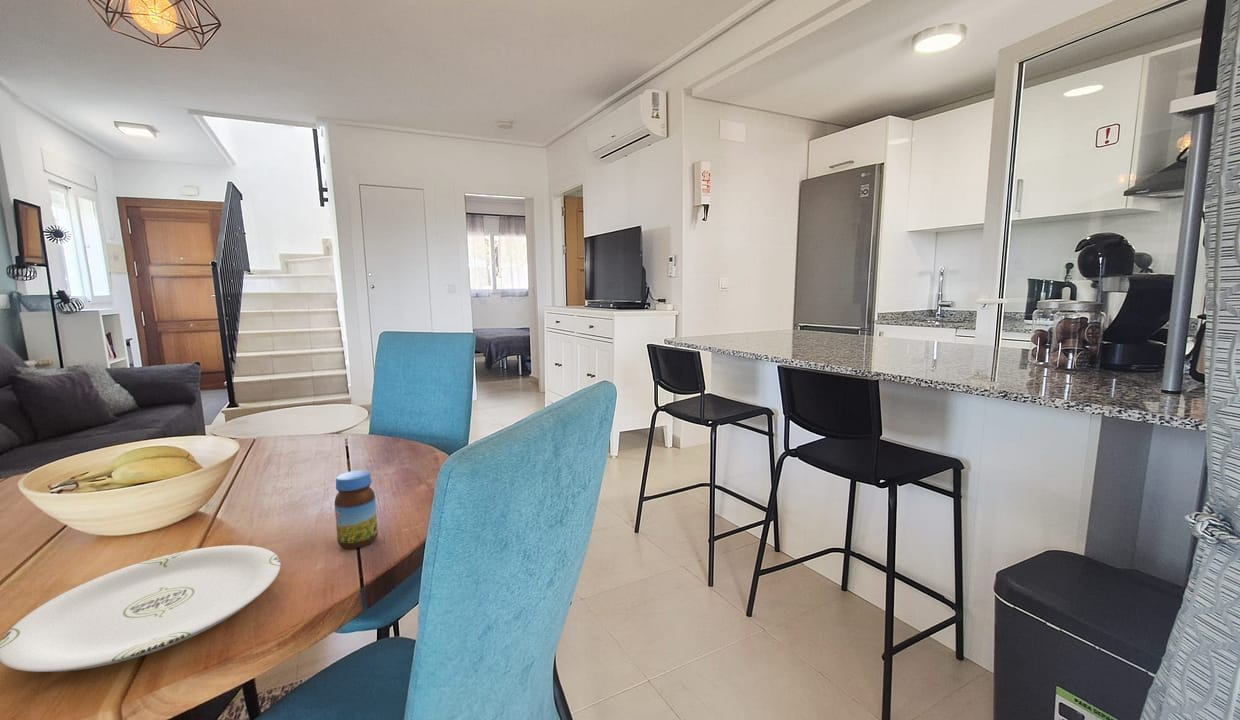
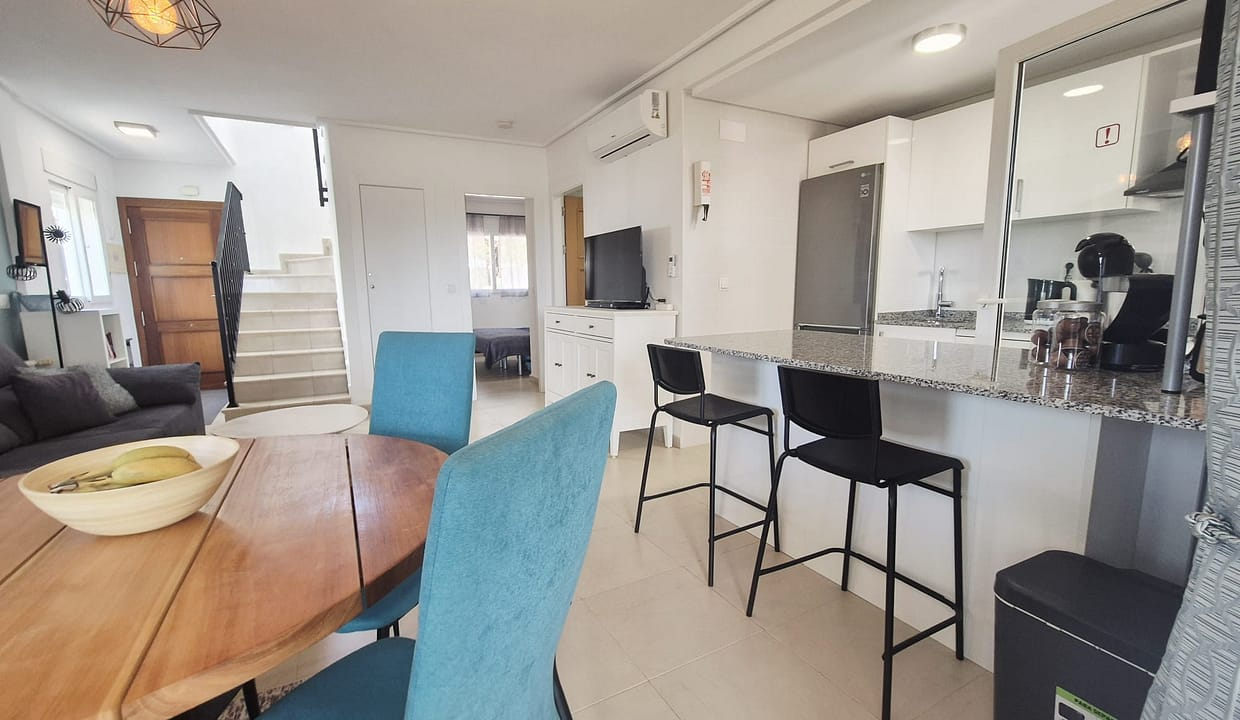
- jar (355, 507)
- plate (159, 602)
